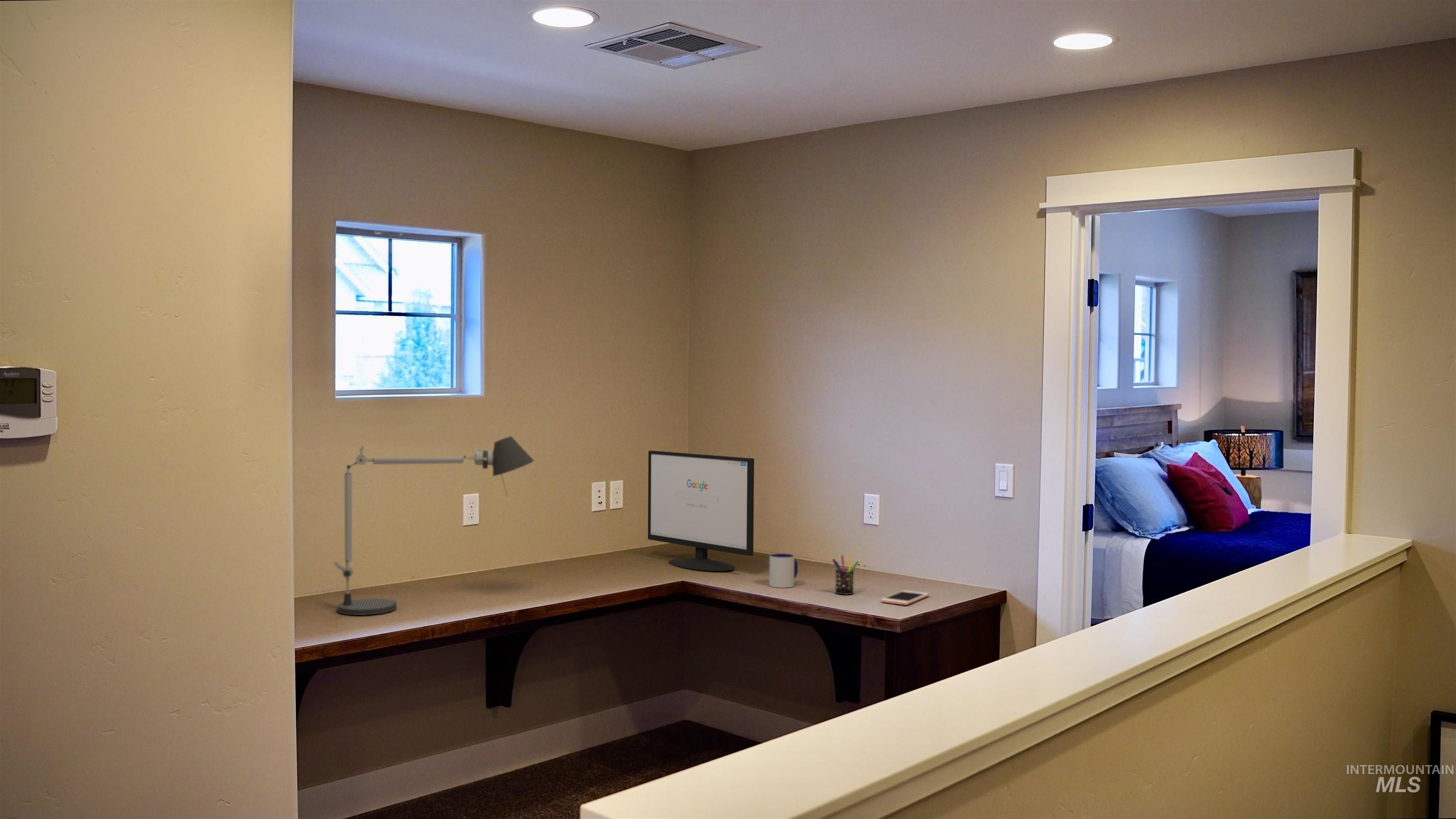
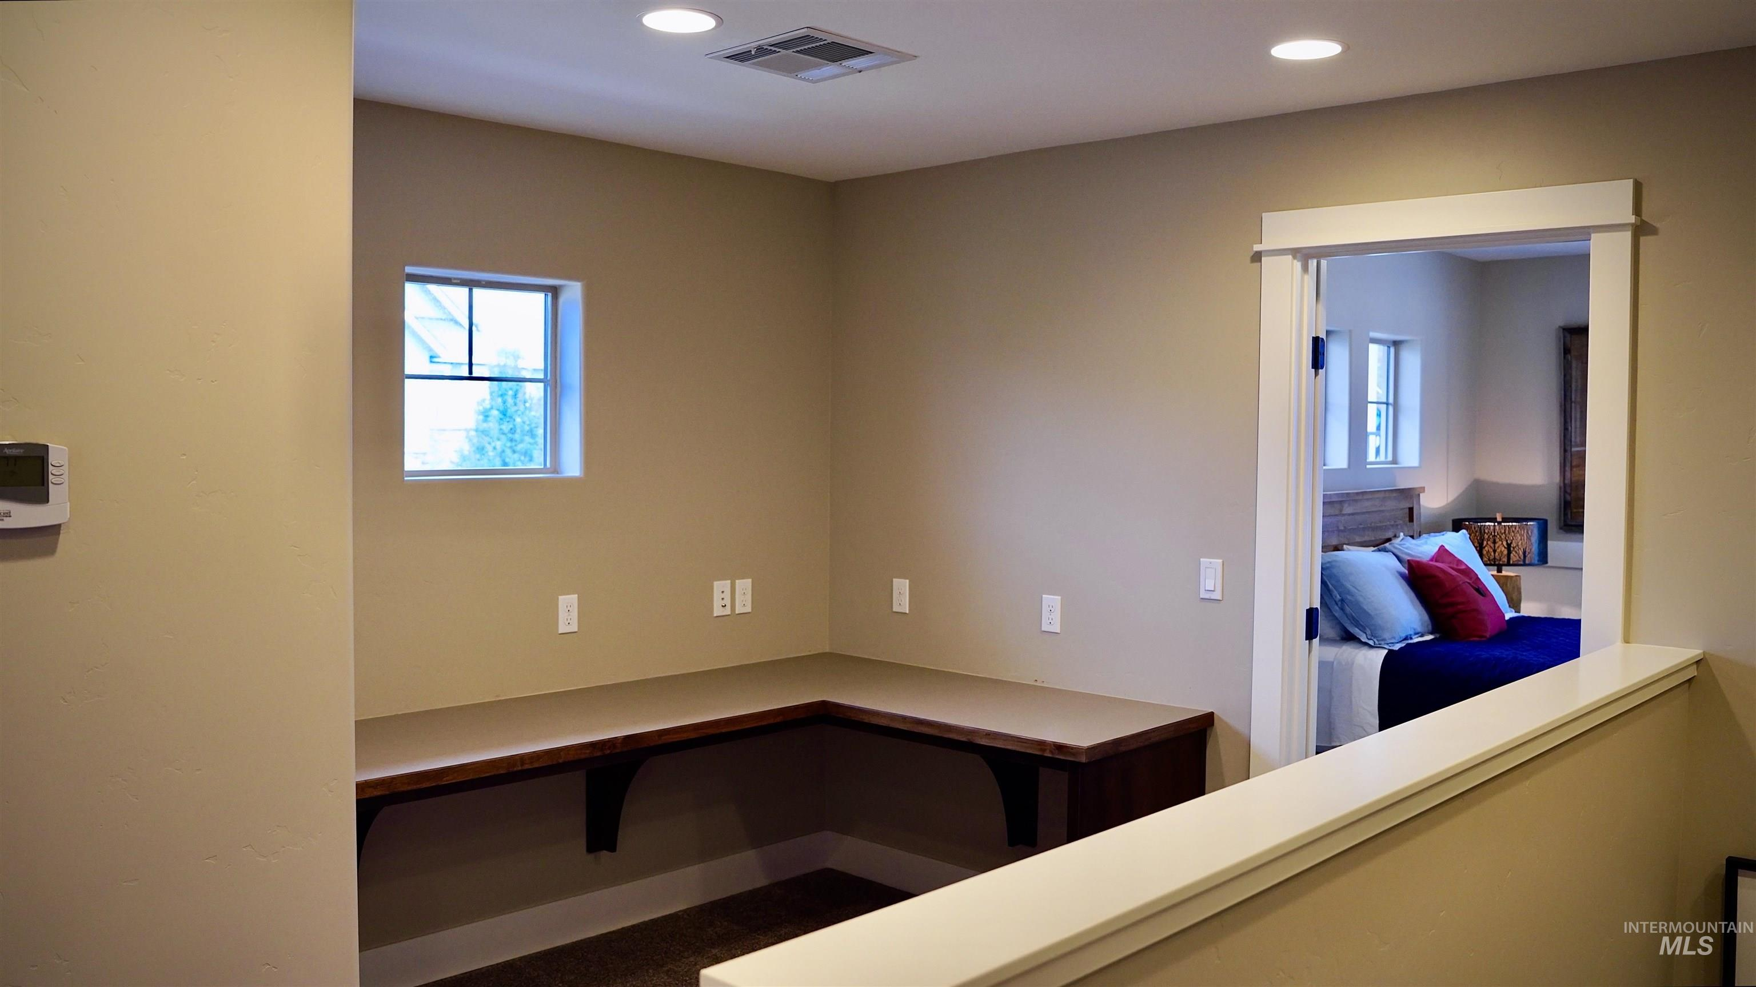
- pen holder (846, 573)
- desk lamp (436, 464)
- mug (785, 570)
- cell phone (905, 597)
- computer monitor (702, 510)
